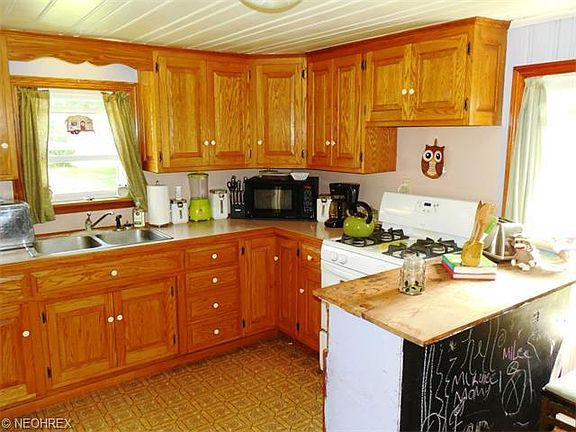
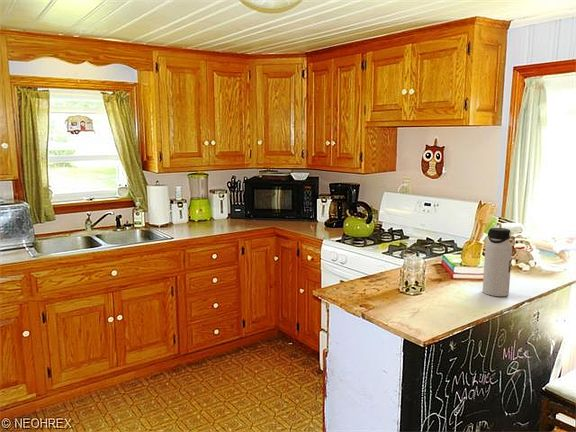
+ water bottle (497, 261)
